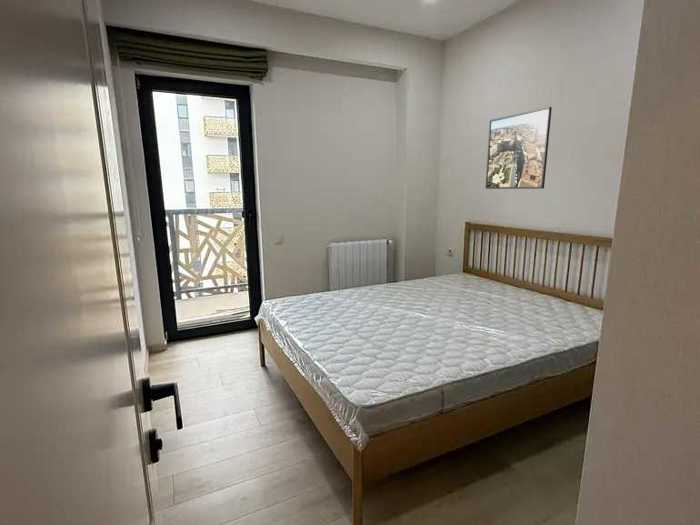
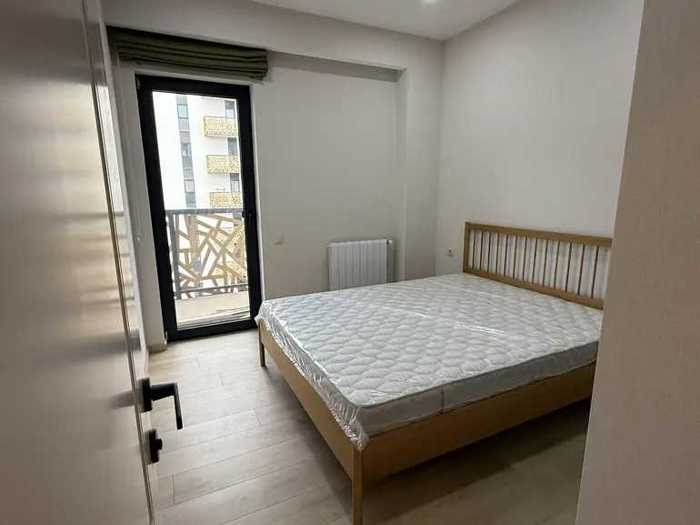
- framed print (515, 152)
